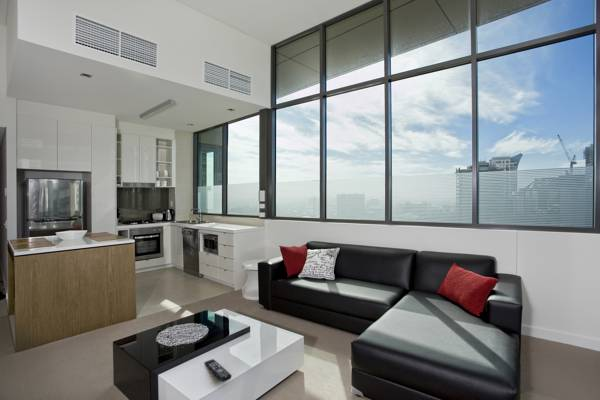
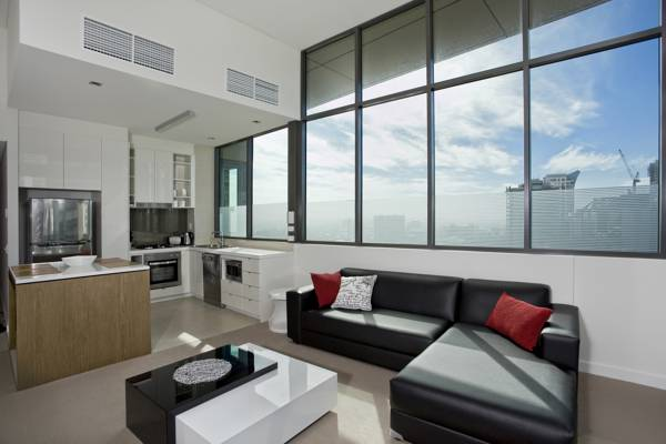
- remote control (217, 370)
